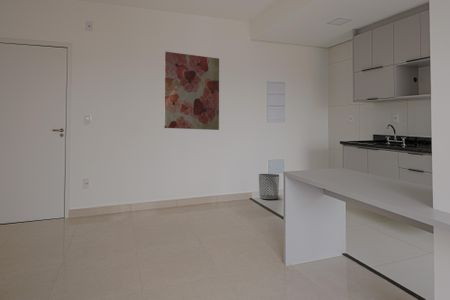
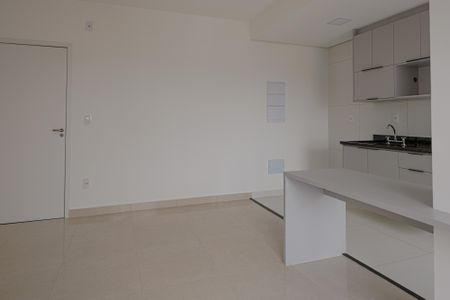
- waste bin (268, 186)
- wall art (192, 92)
